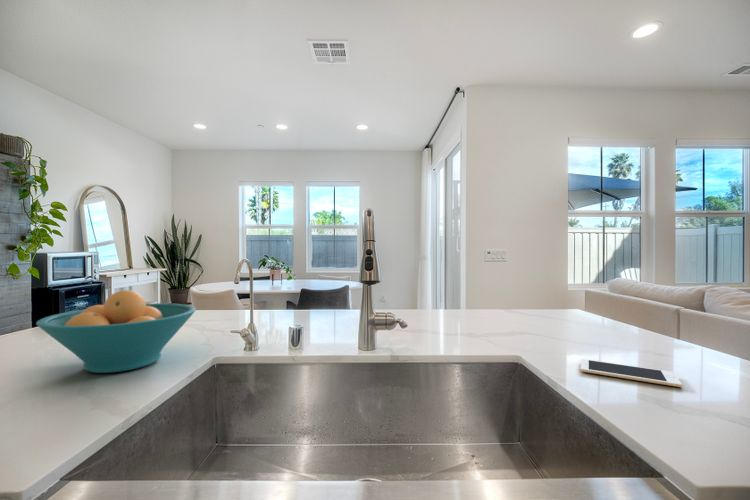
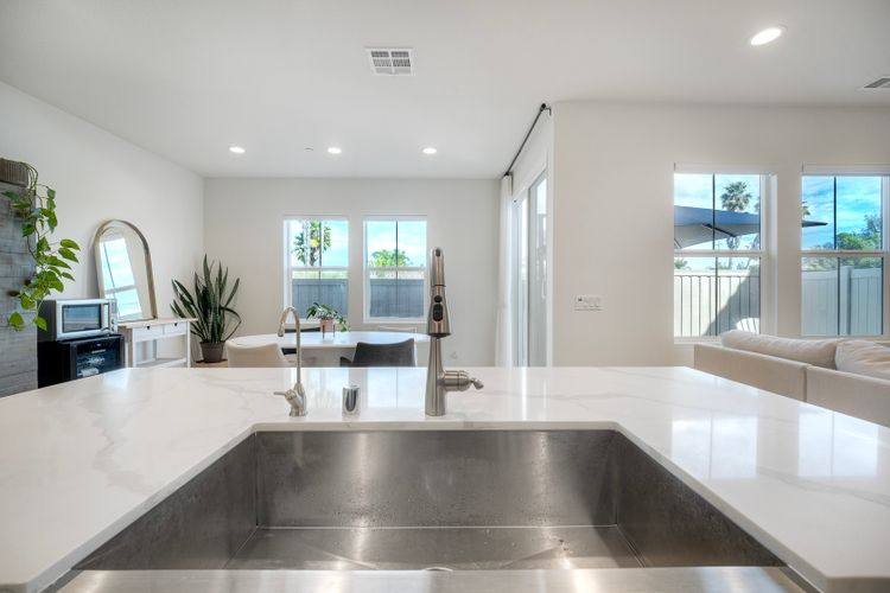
- fruit bowl (124, 326)
- cell phone (626, 371)
